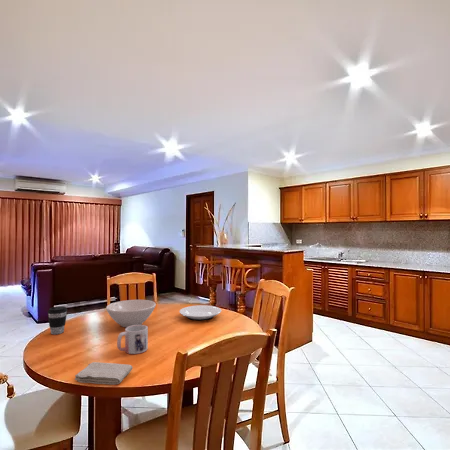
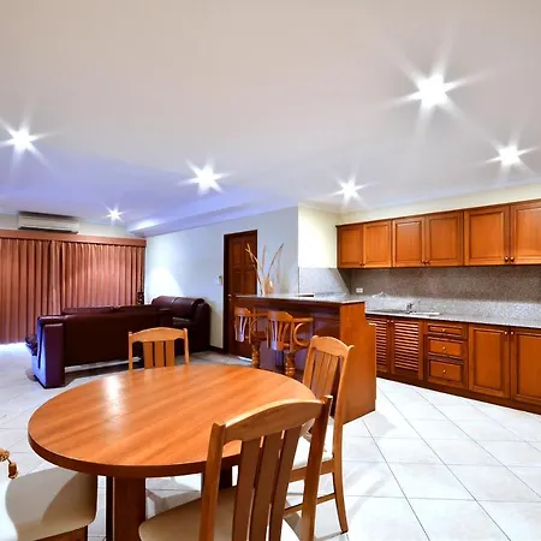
- washcloth (104, 372)
- plate (200, 313)
- mug (132, 339)
- bowl (131, 314)
- coffee cup (57, 320)
